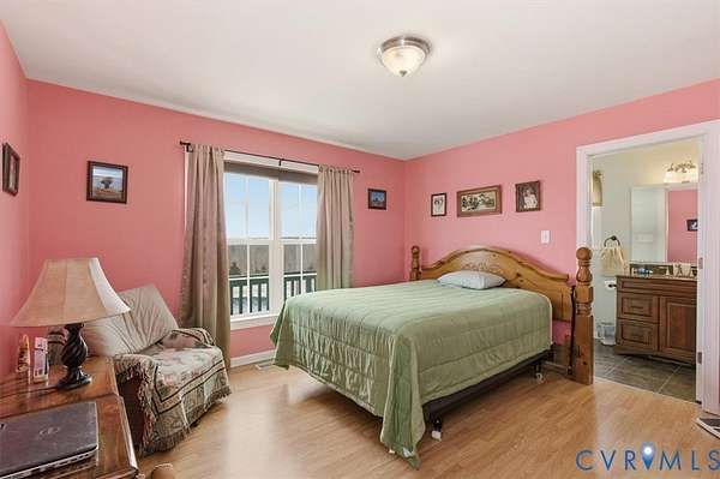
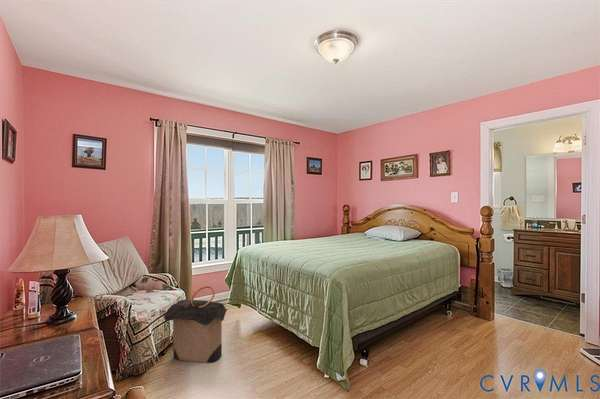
+ laundry hamper (196, 322)
